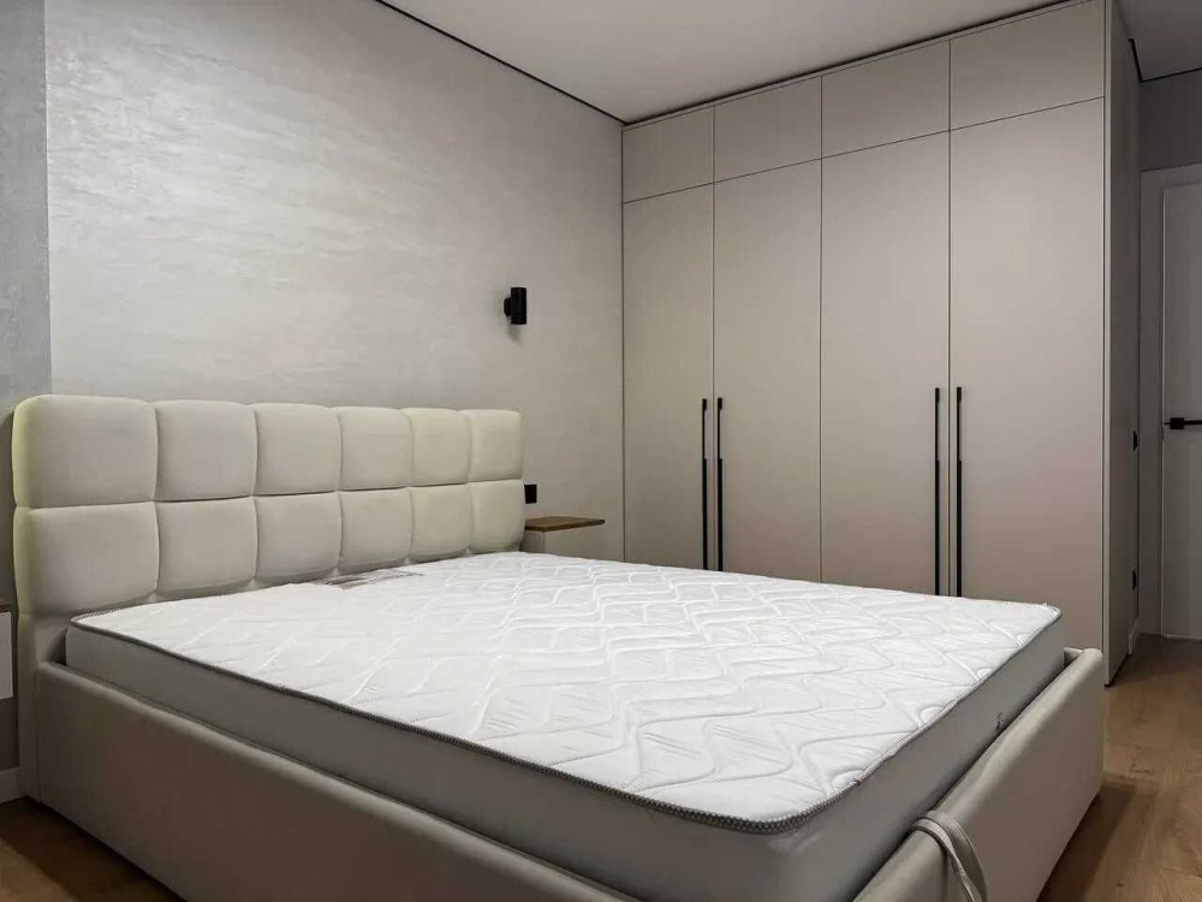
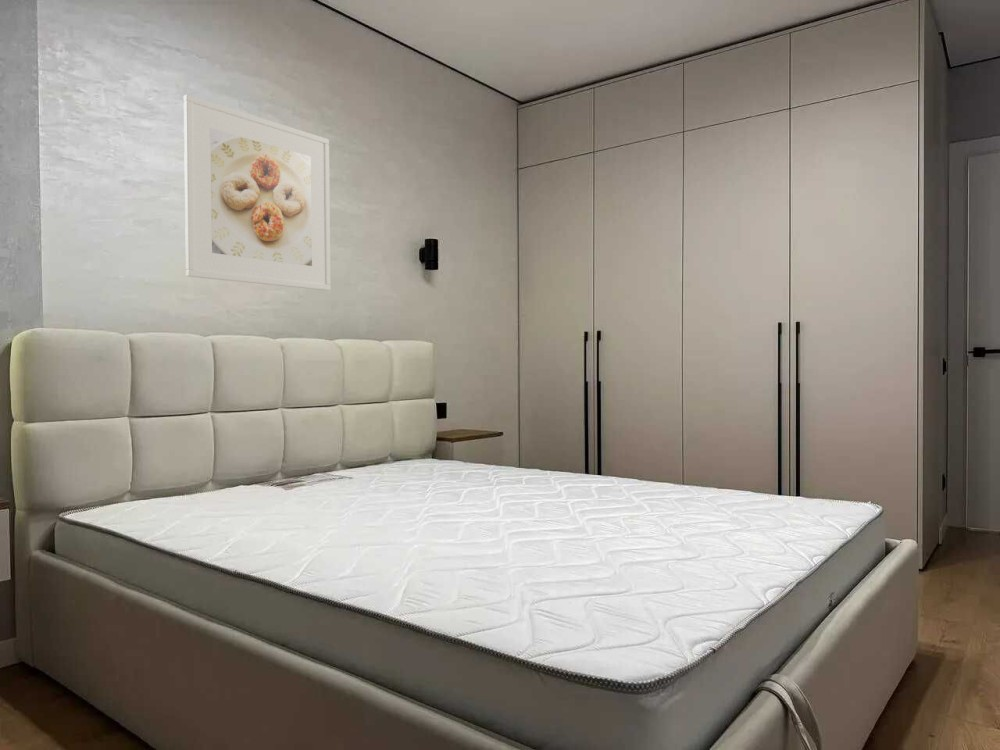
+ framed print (263, 201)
